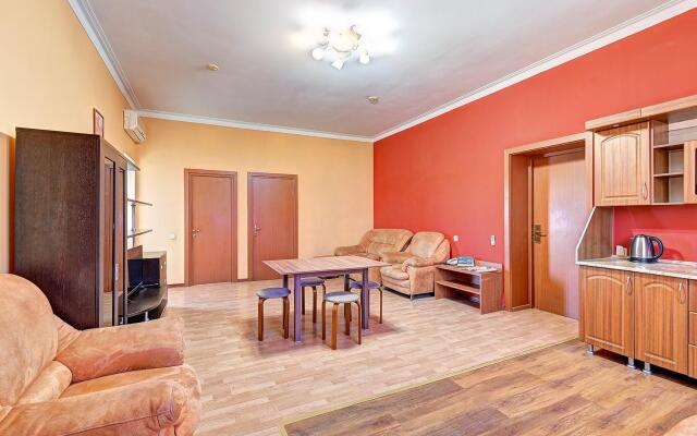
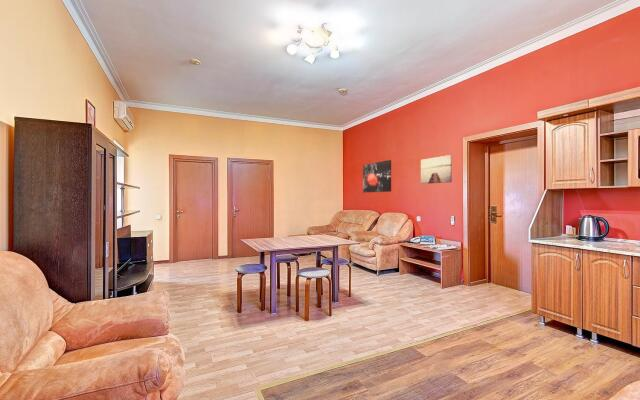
+ wall art (376, 177)
+ wall art (435, 170)
